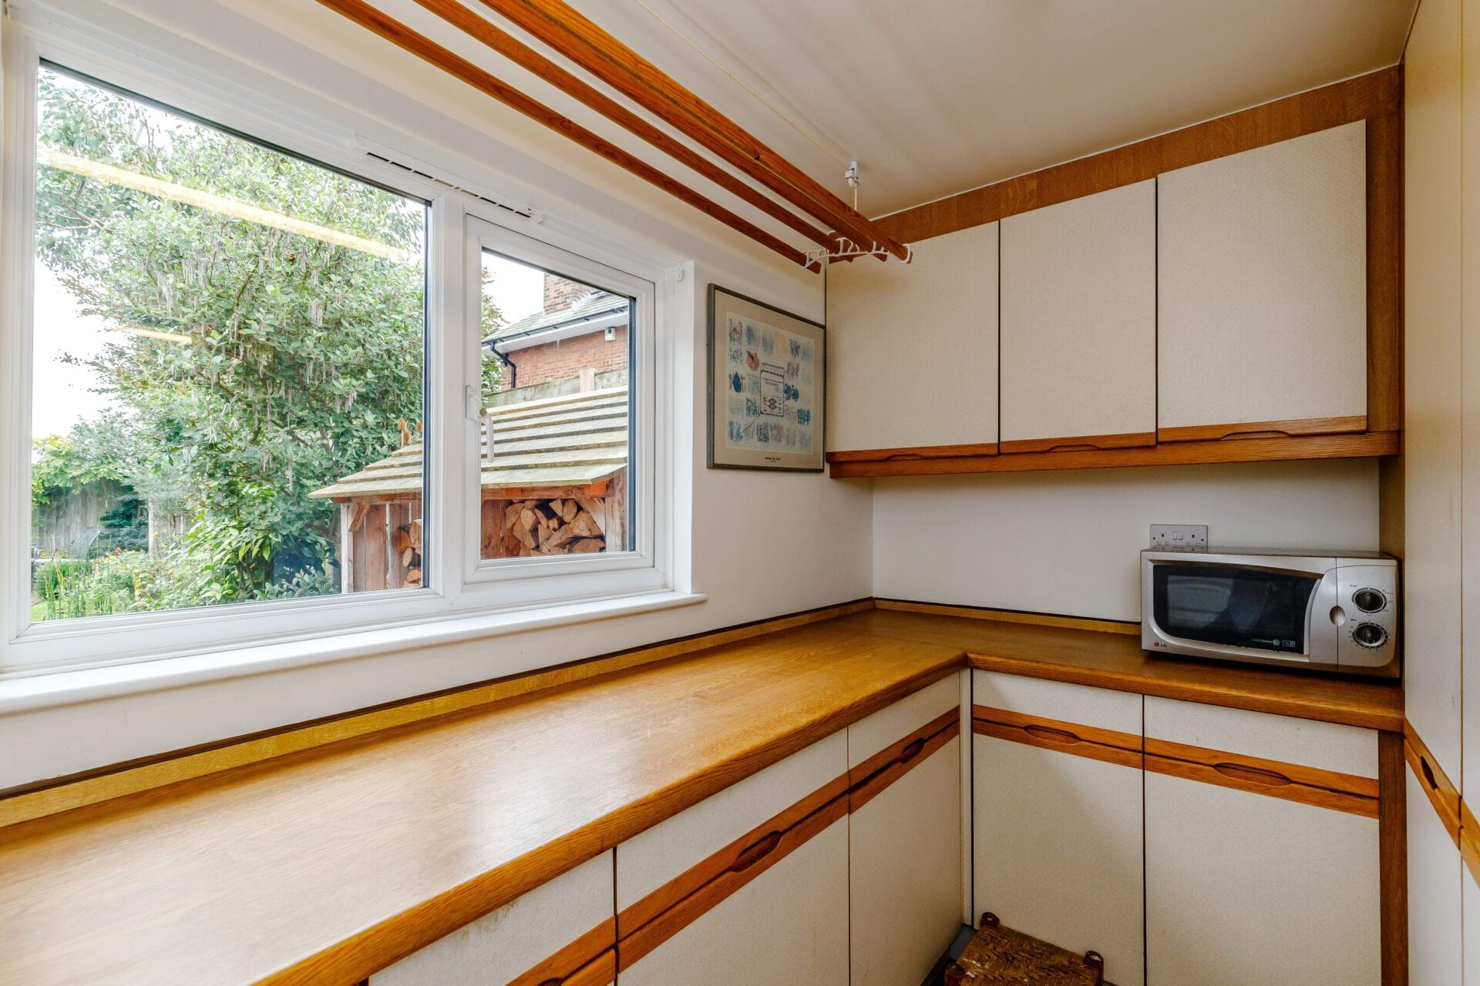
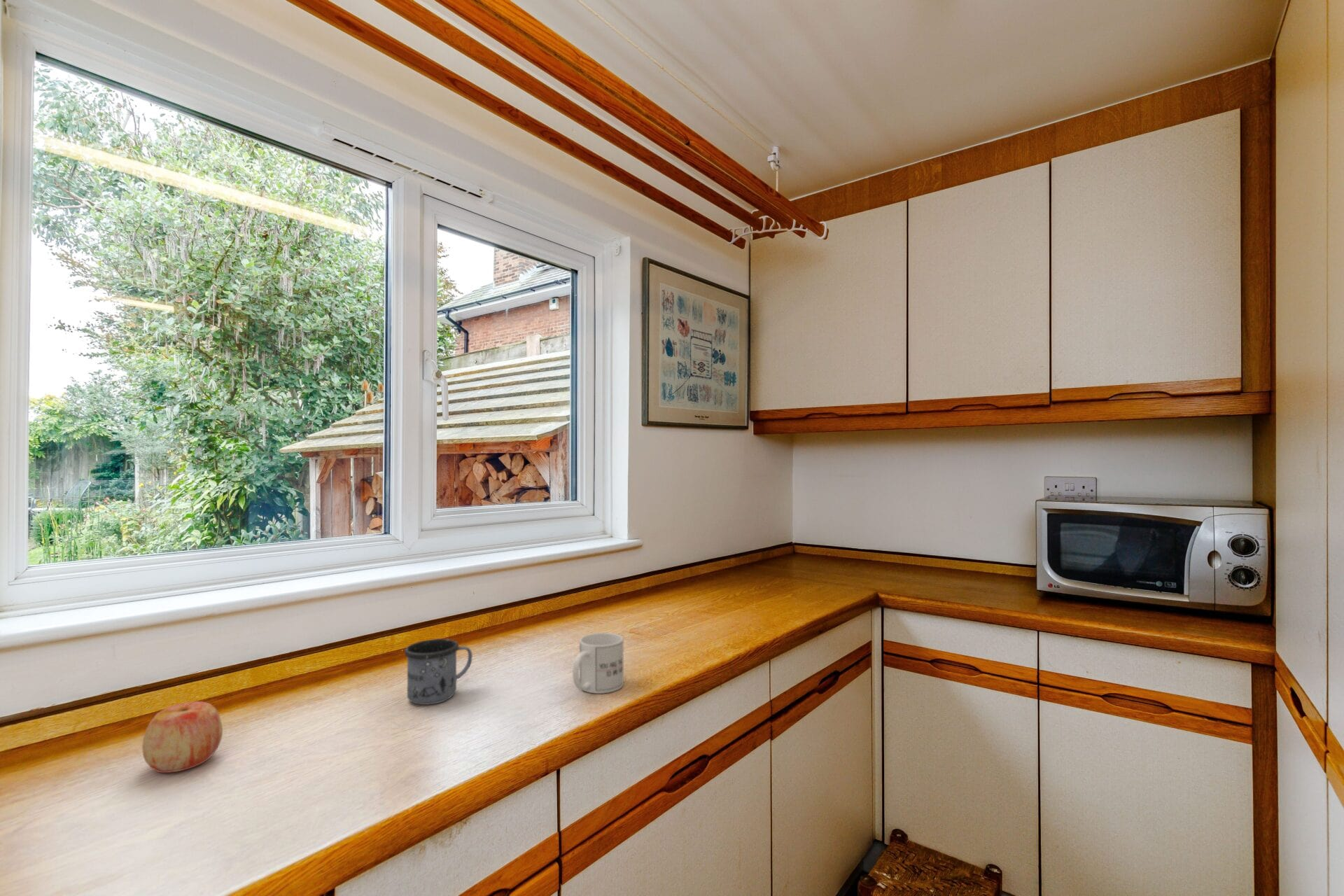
+ mug (595, 664)
+ apple (183, 735)
+ mug (440, 669)
